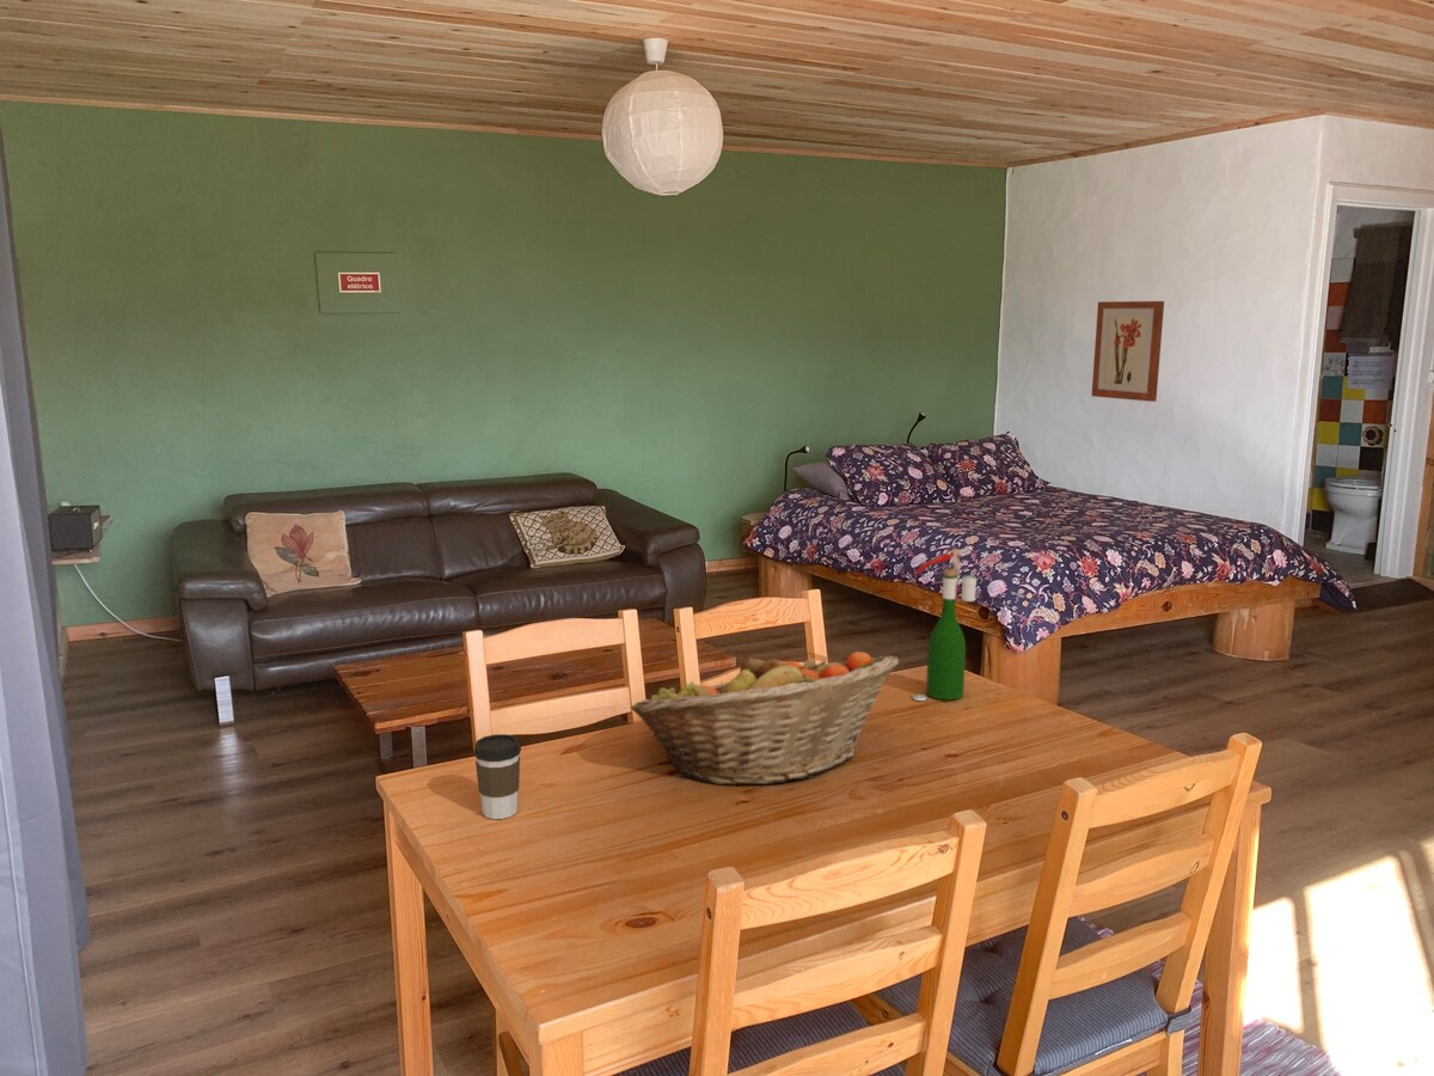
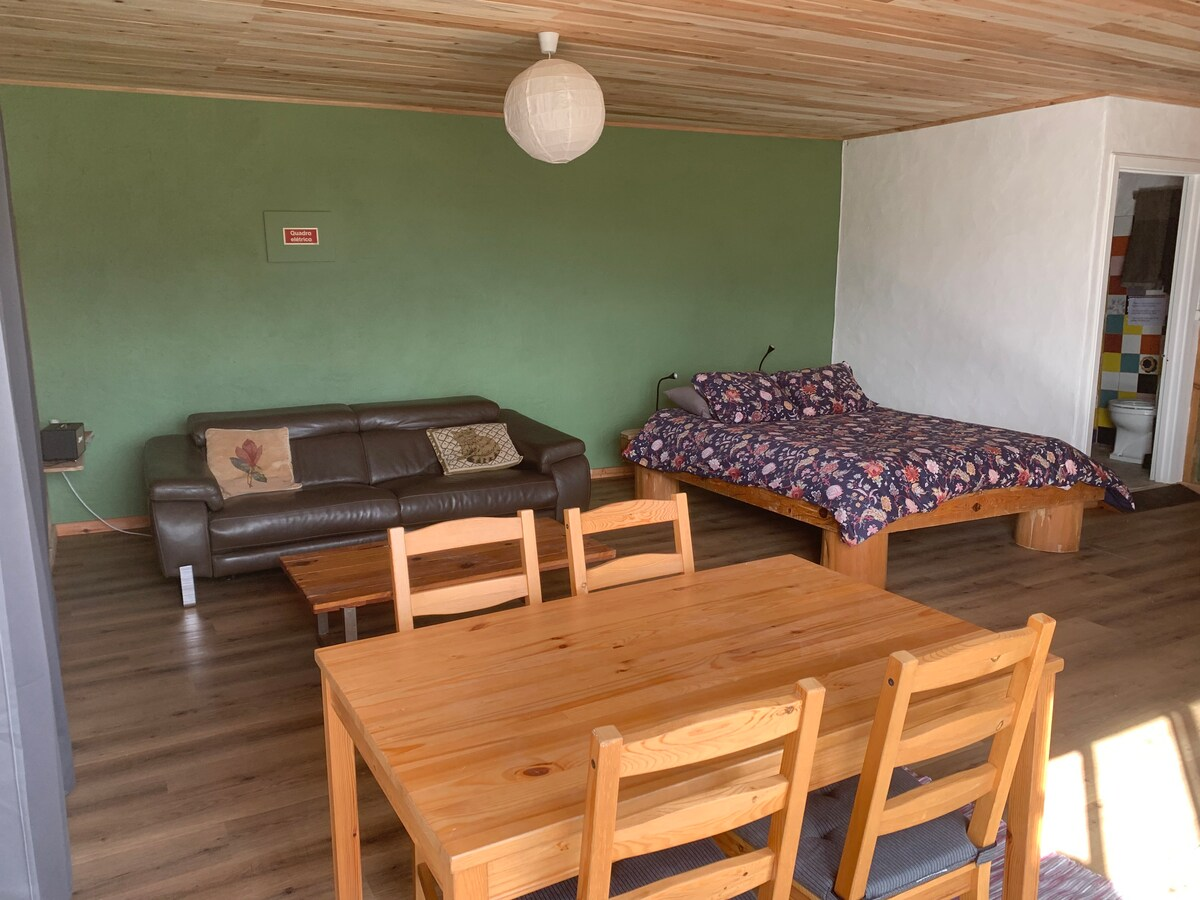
- wine bottle (940, 624)
- wall art (1126, 350)
- coffee cup (498, 777)
- fruit basket (766, 704)
